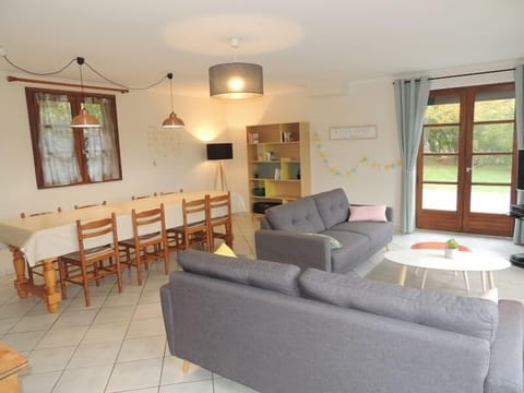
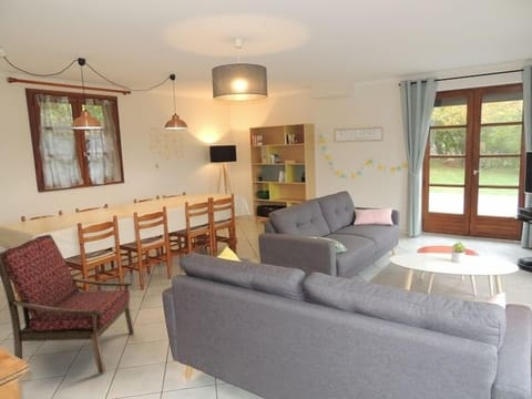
+ armchair (72, 296)
